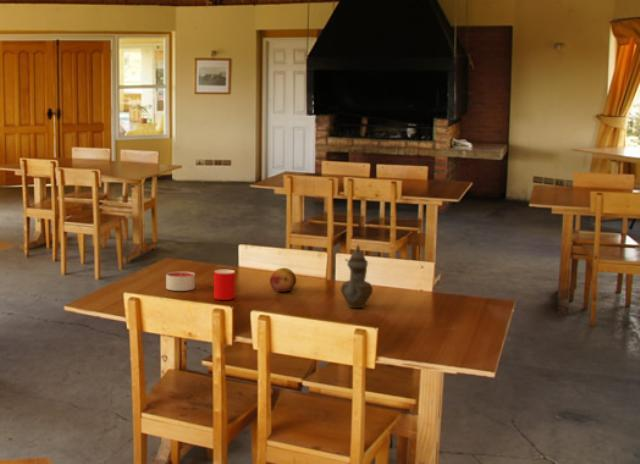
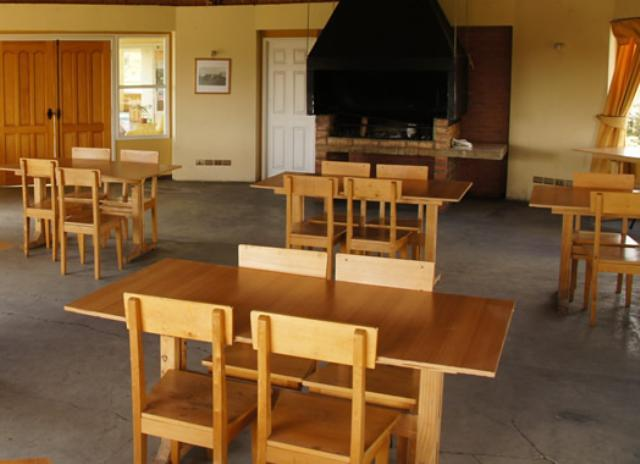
- teapot (357, 275)
- cup (226, 283)
- fruit (283, 279)
- candle (180, 280)
